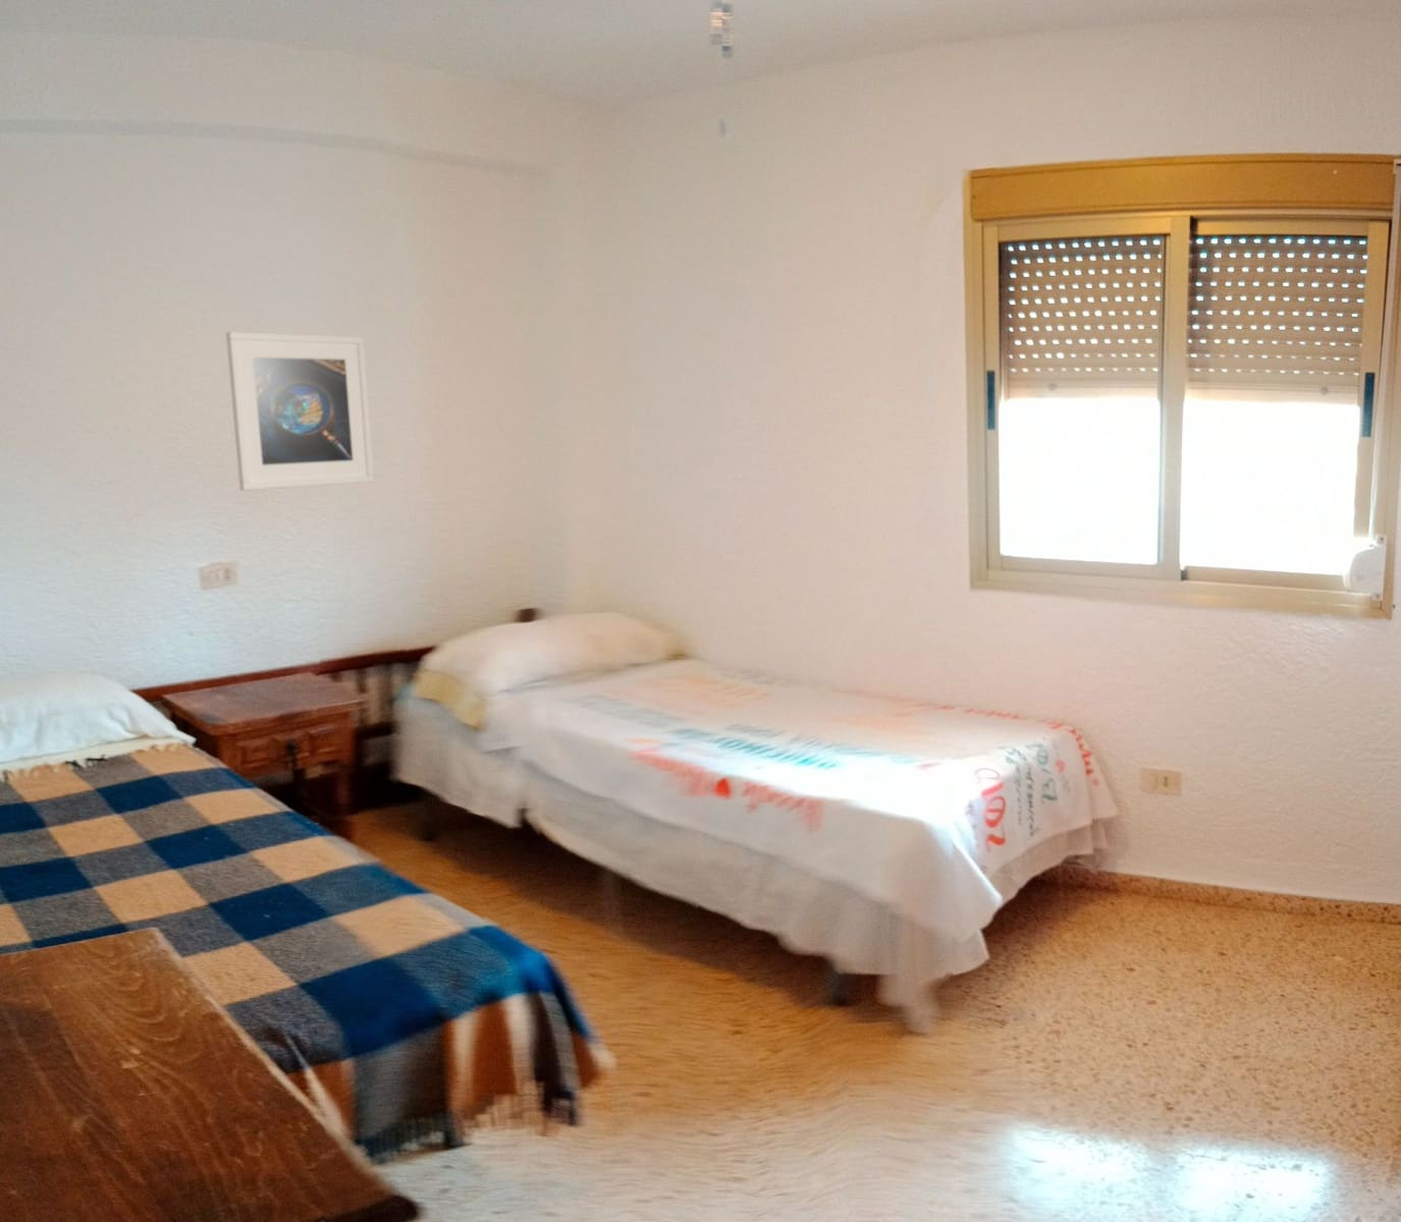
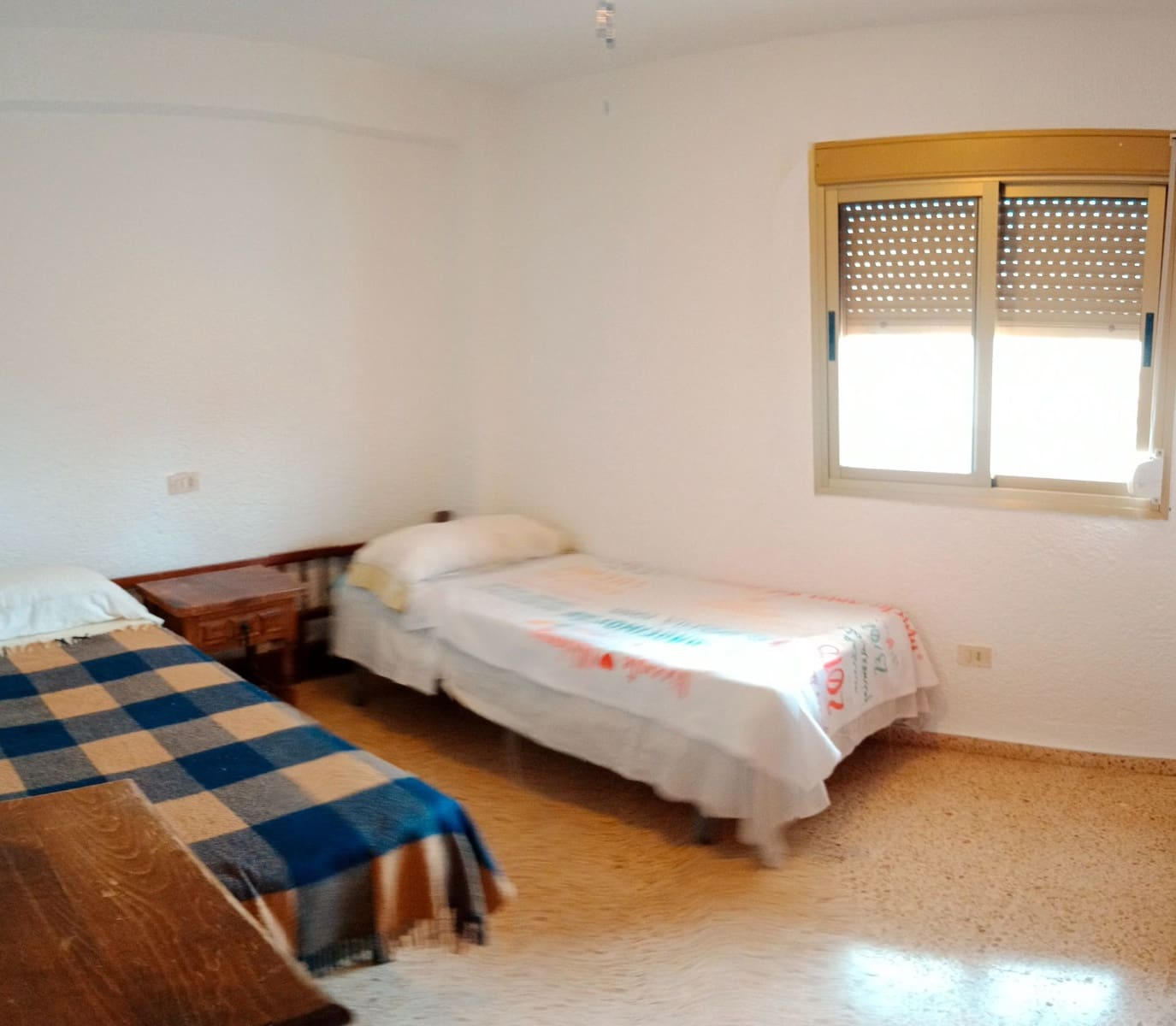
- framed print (304, 411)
